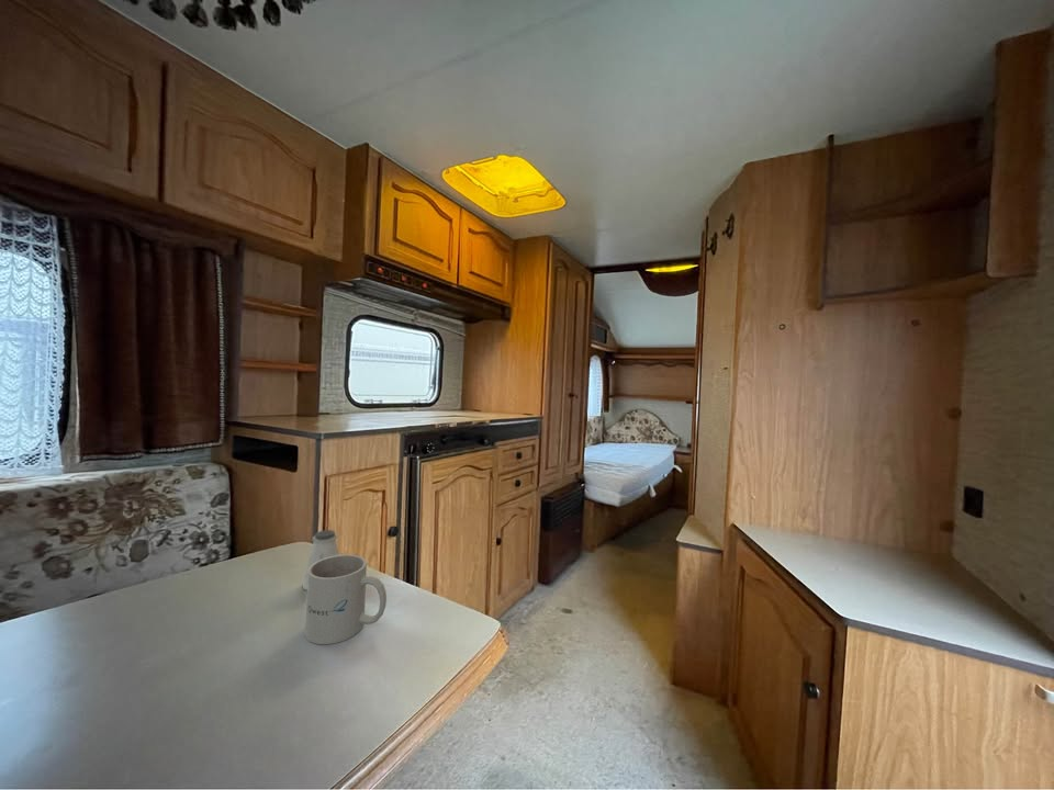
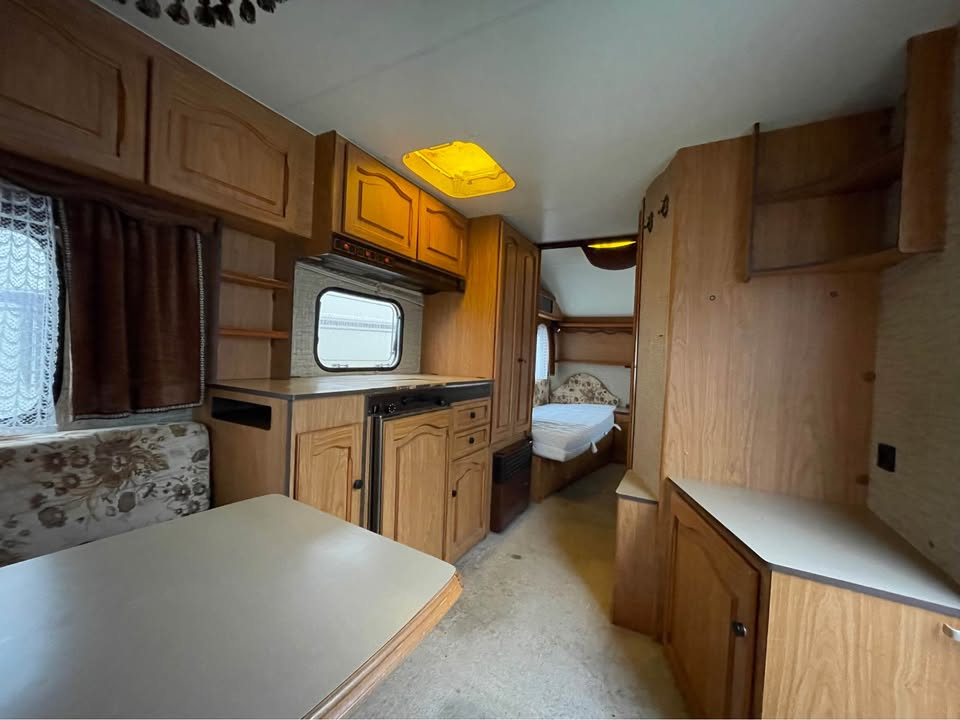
- saltshaker (324, 557)
- mug (346, 598)
